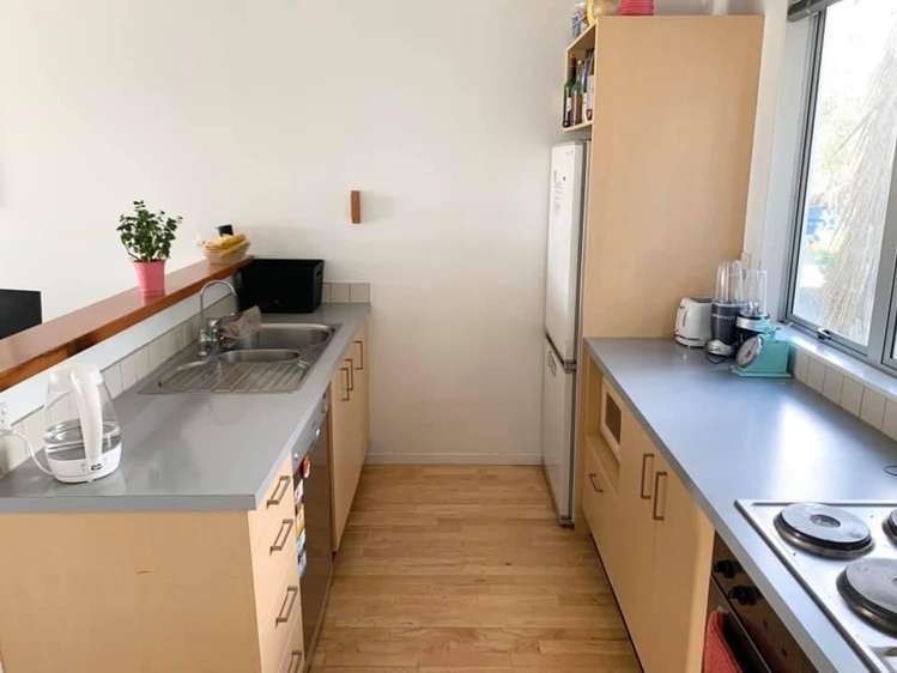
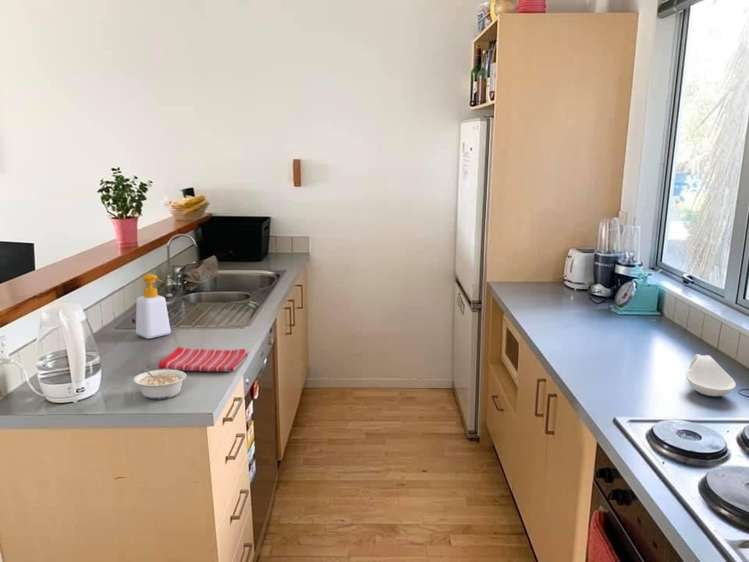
+ spoon rest (706, 373)
+ legume (158, 383)
+ soap bottle (154, 305)
+ dish towel (204, 359)
